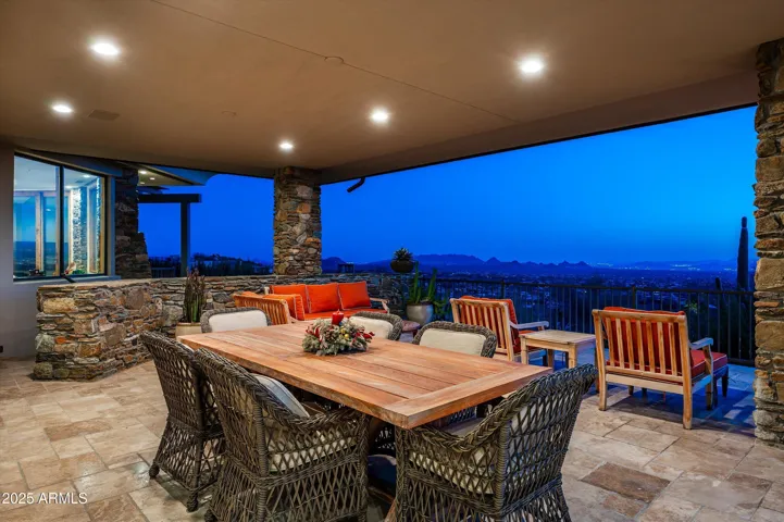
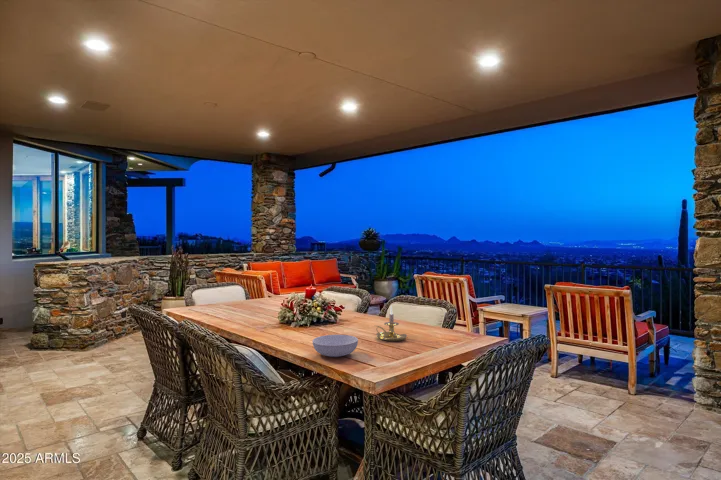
+ serving bowl (335, 346)
+ candle holder (389, 321)
